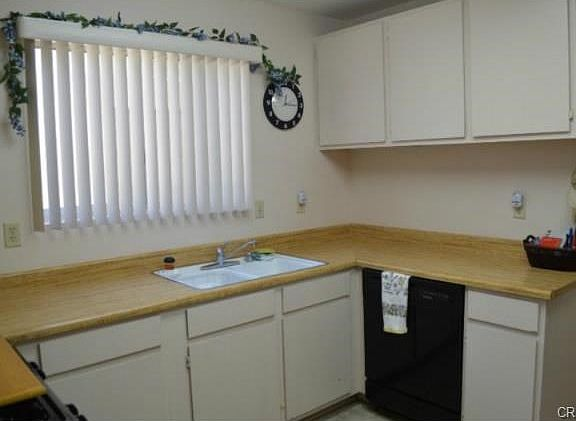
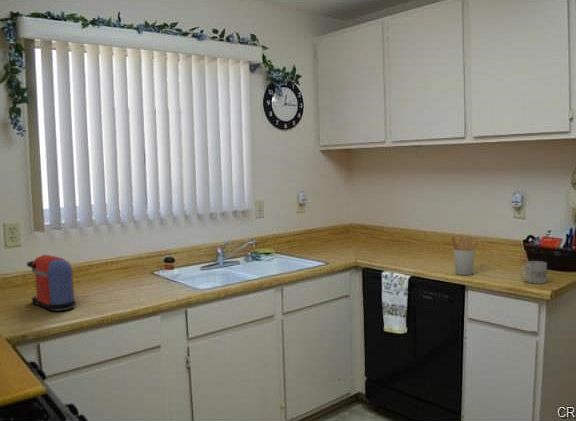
+ mug (532, 272)
+ coffee maker (50, 279)
+ utensil holder (464, 254)
